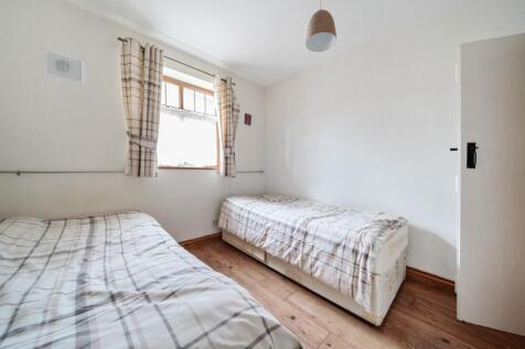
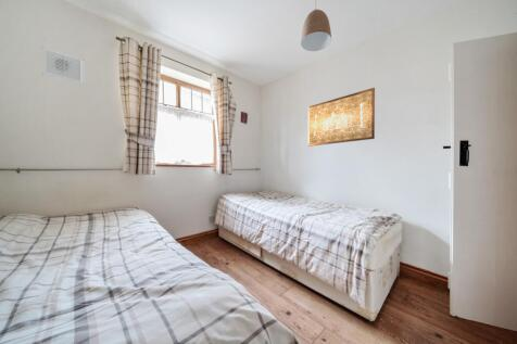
+ wall art (337, 120)
